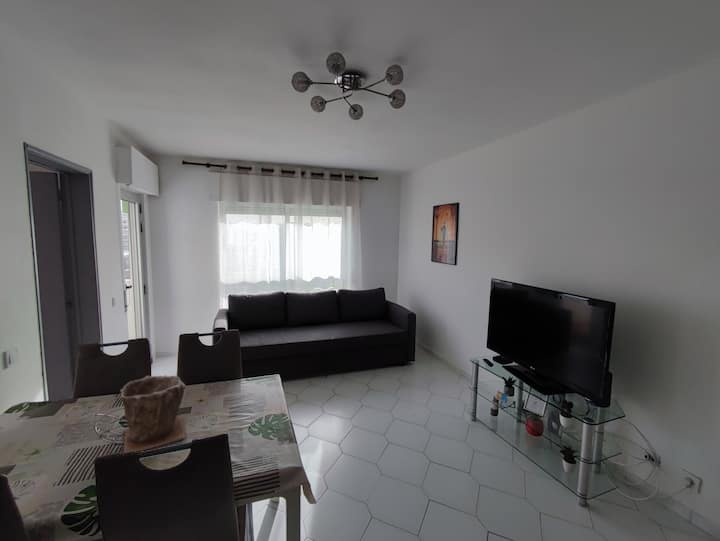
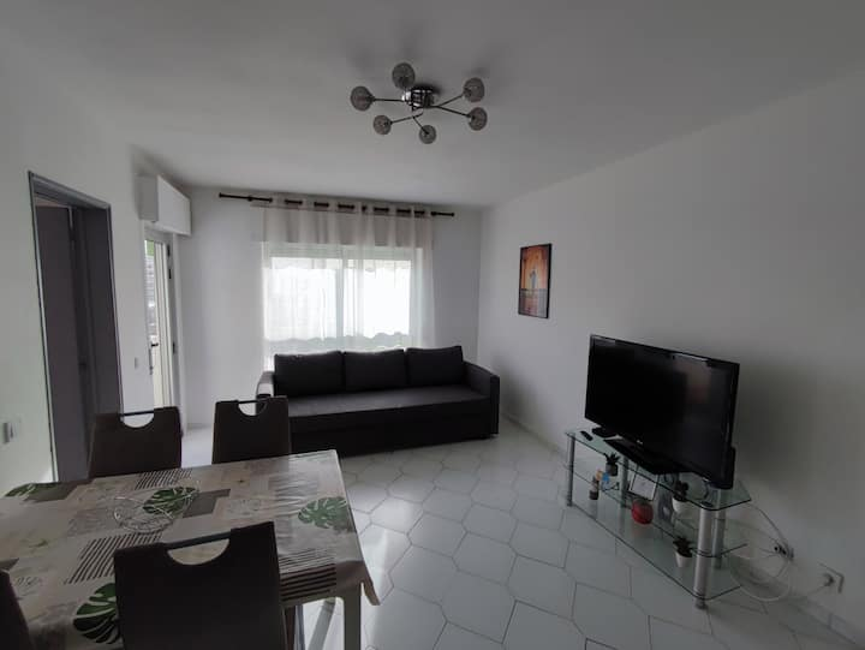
- plant pot (154, 408)
